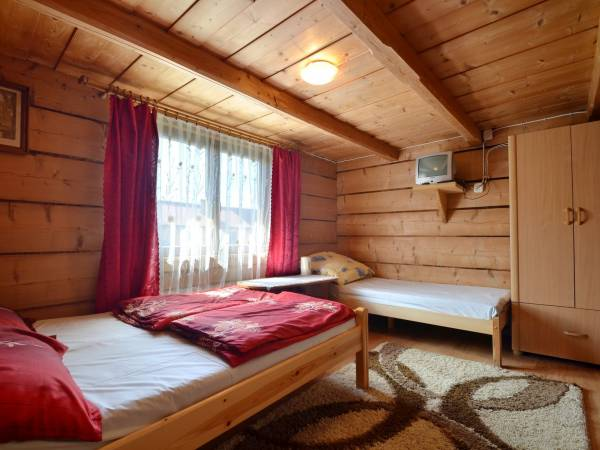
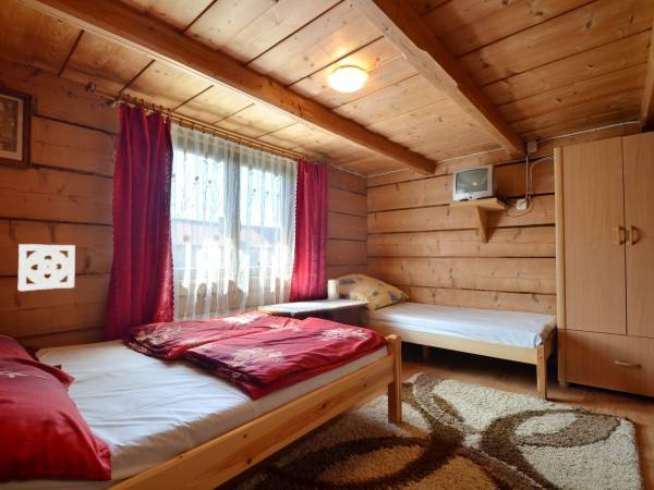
+ wall ornament (47, 266)
